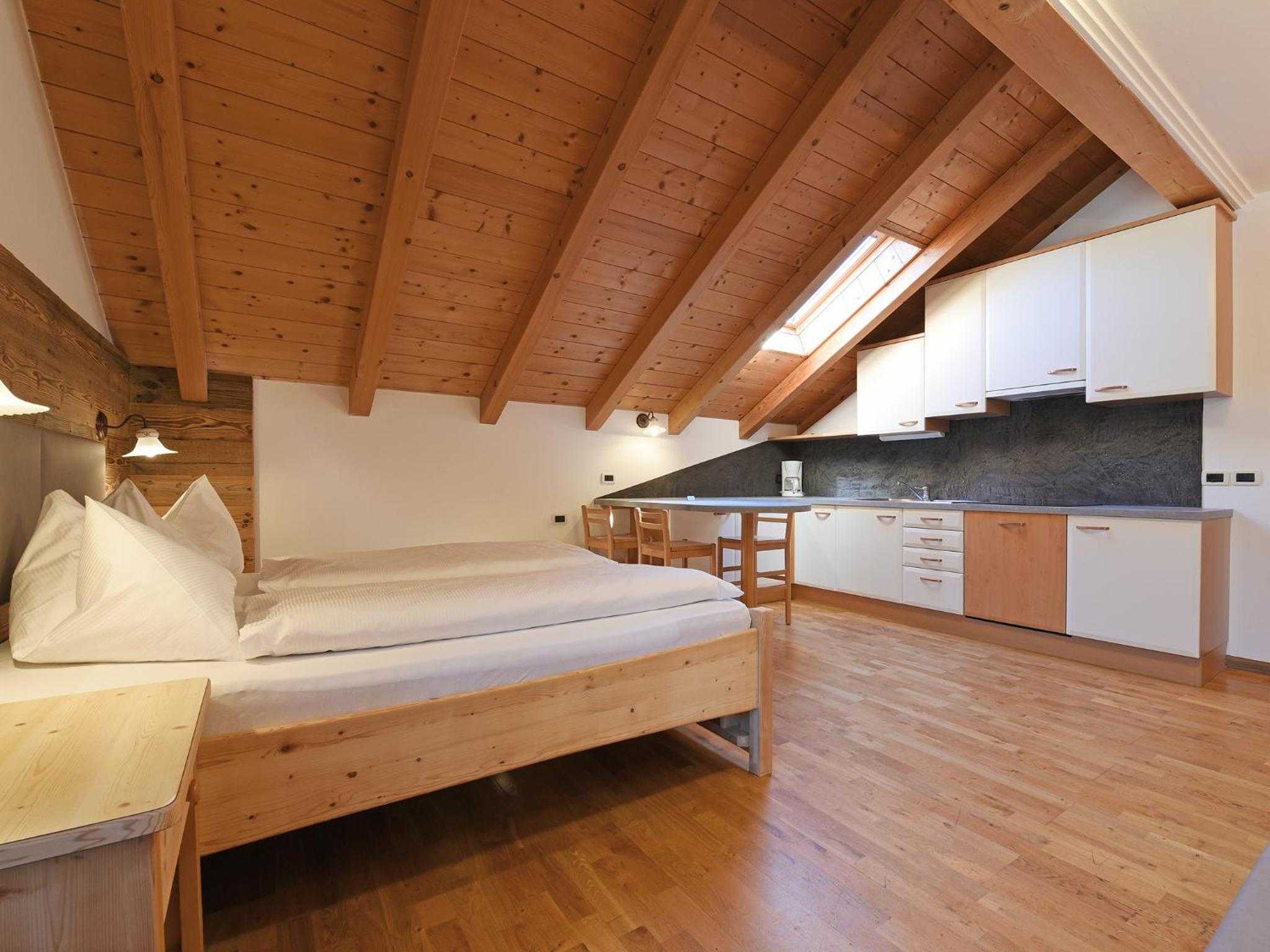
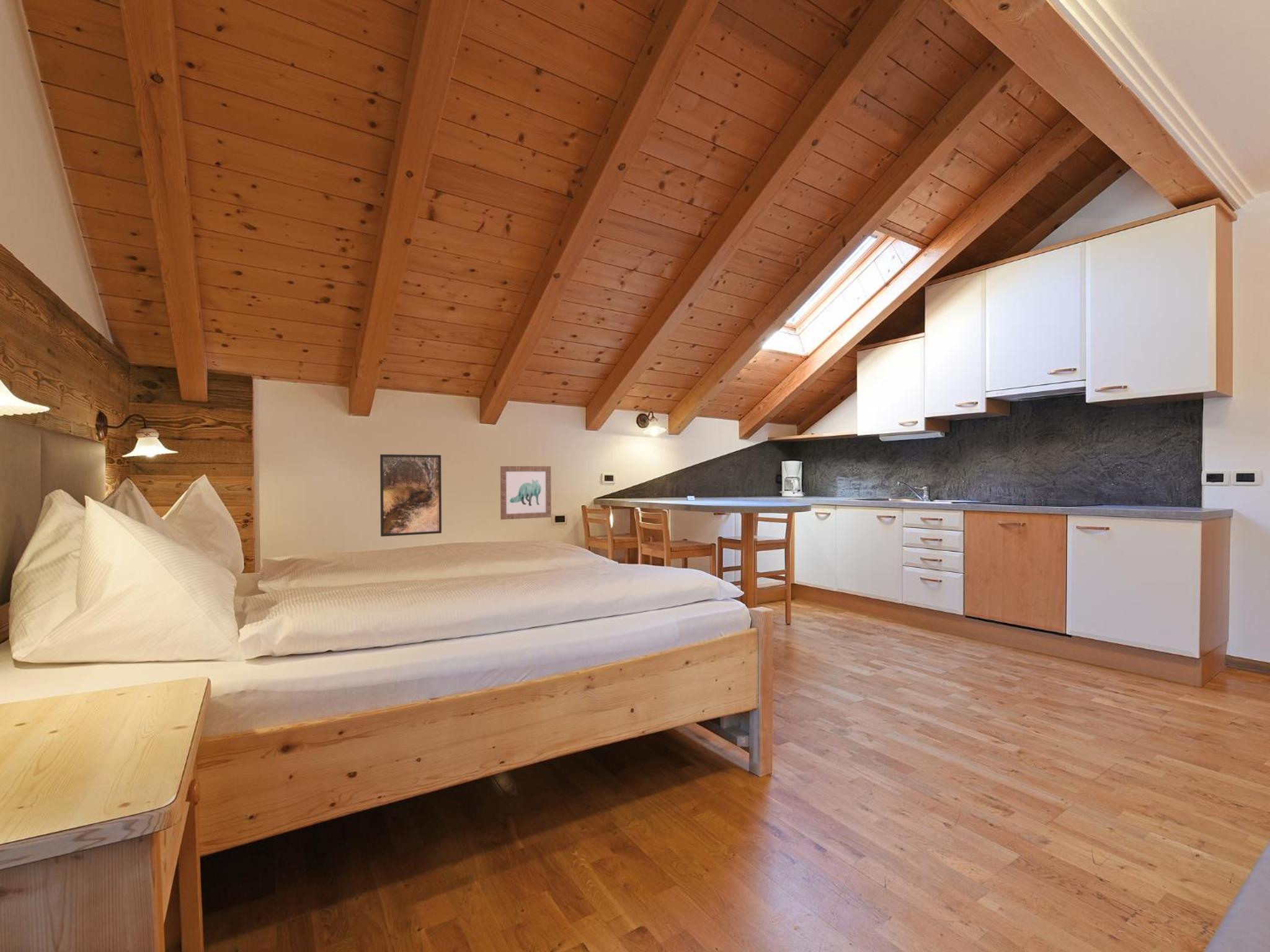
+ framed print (411, 495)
+ wall art (526, 492)
